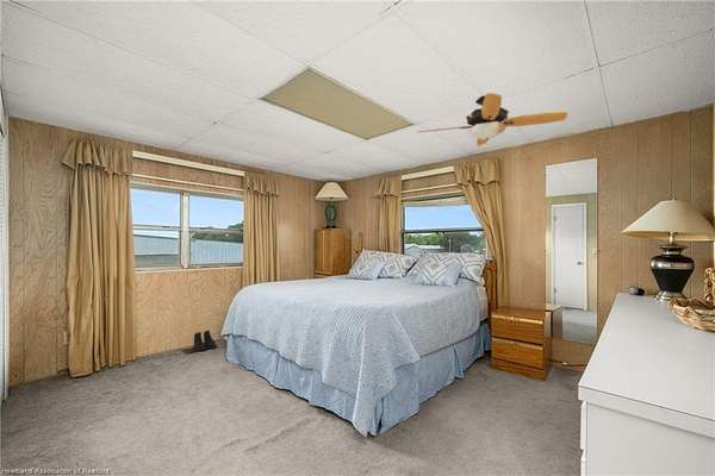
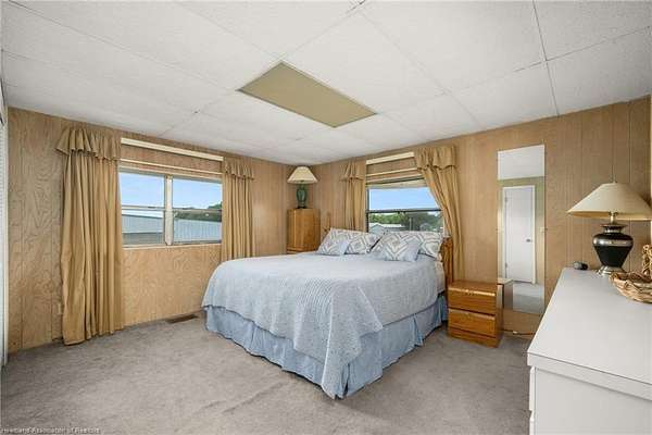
- ceiling fan (486, 119)
- boots (204, 339)
